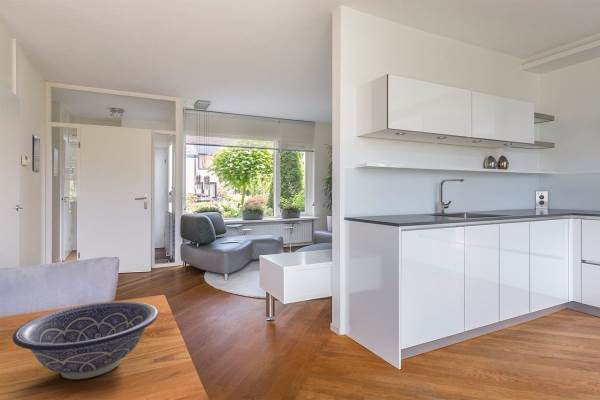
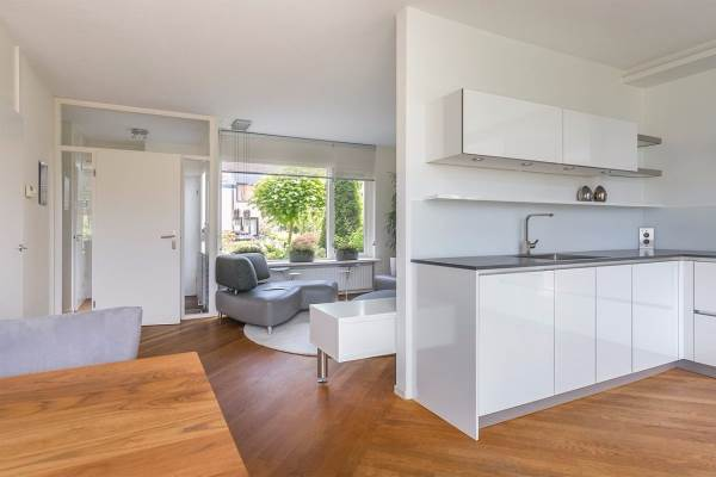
- decorative bowl (92, 342)
